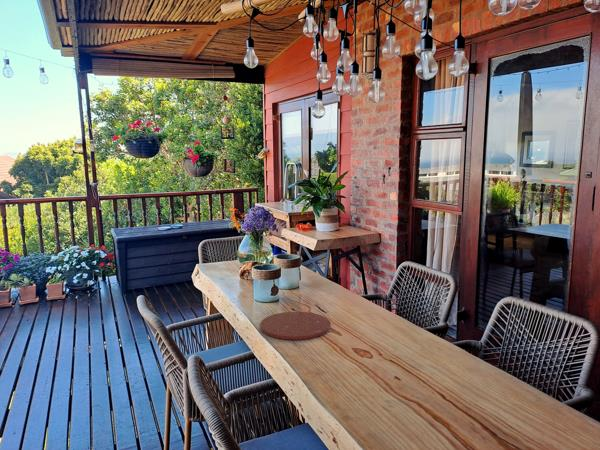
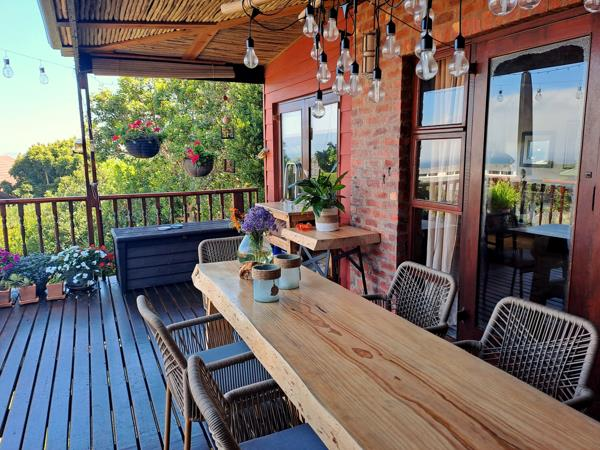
- plate (295, 324)
